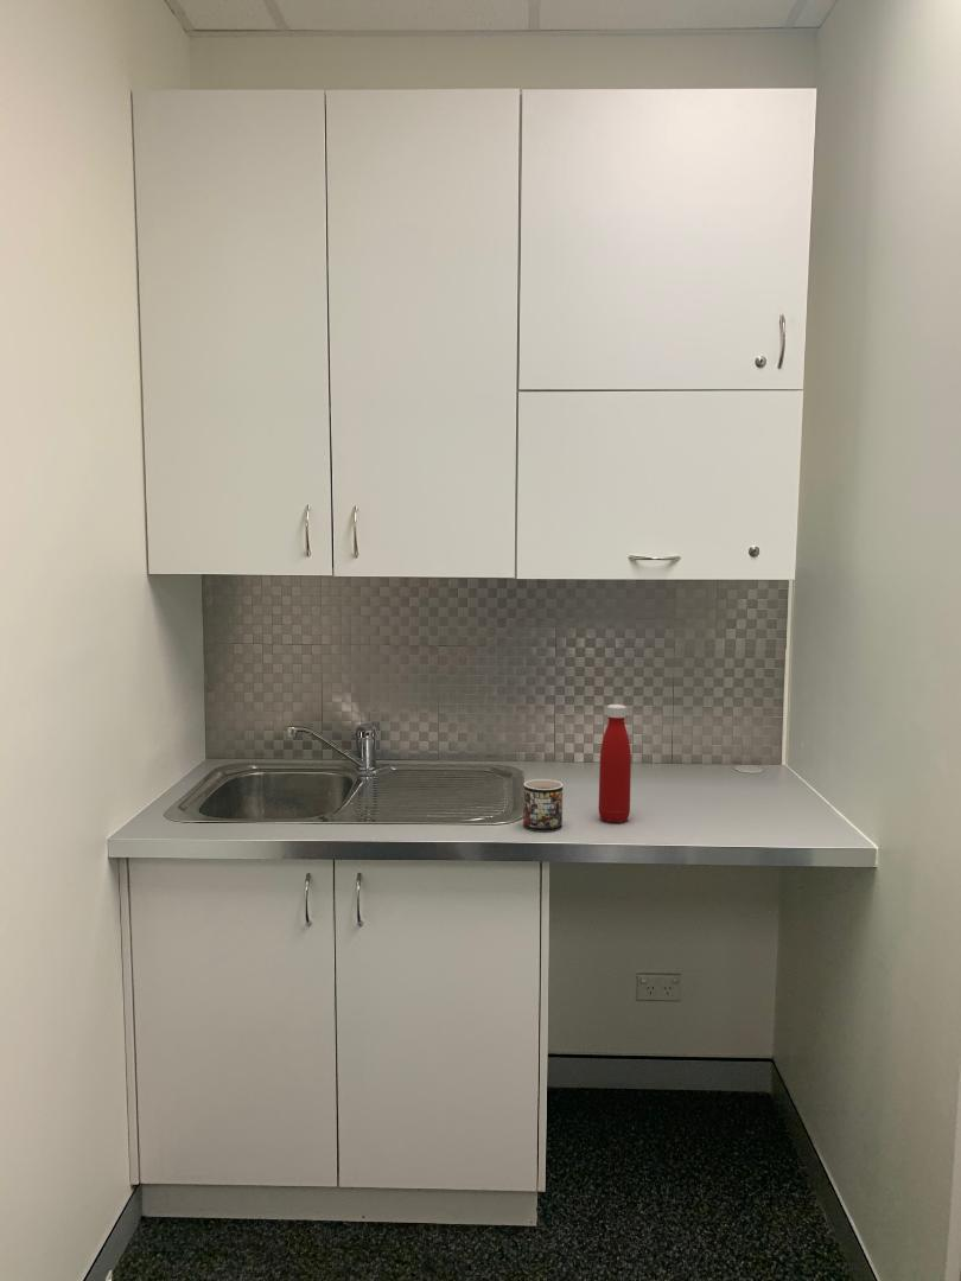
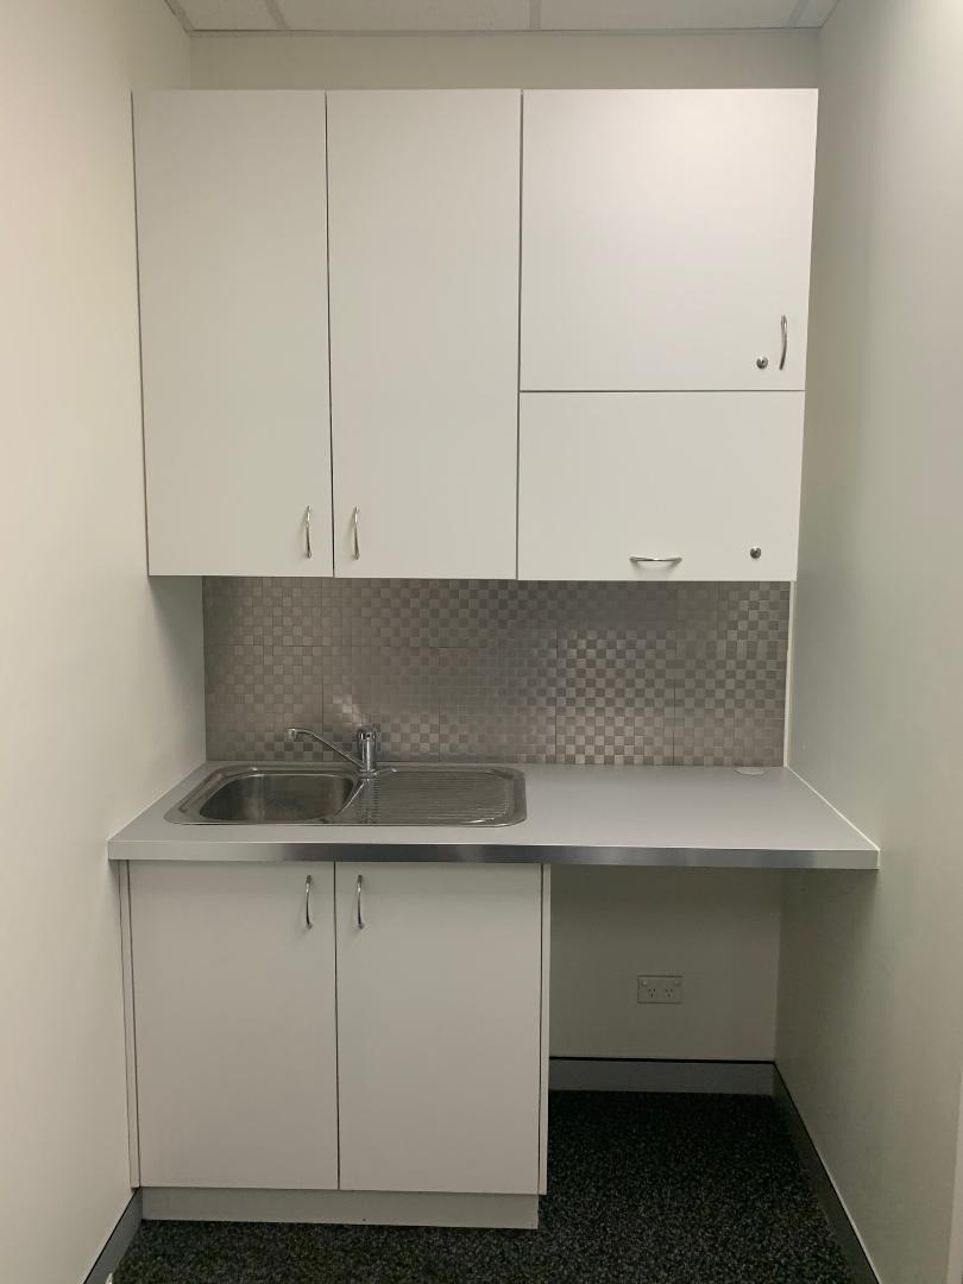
- mug (541, 802)
- bottle (615, 763)
